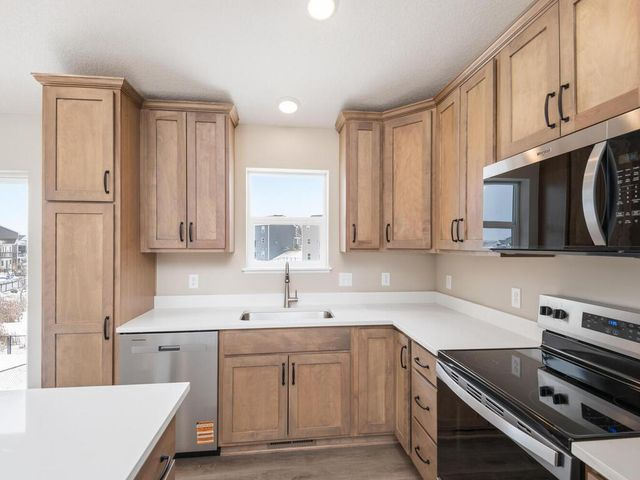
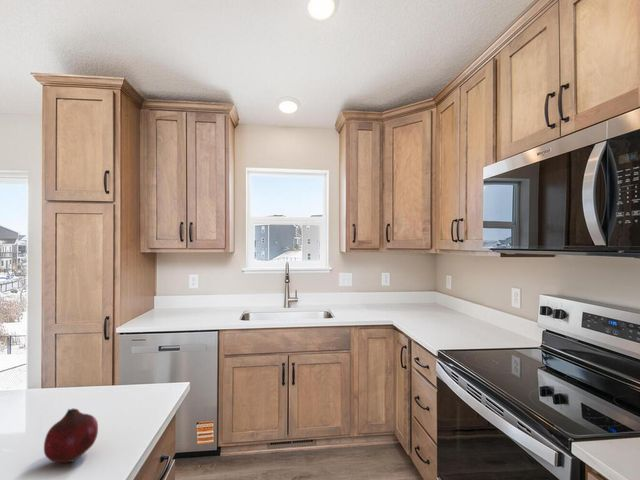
+ fruit (71, 434)
